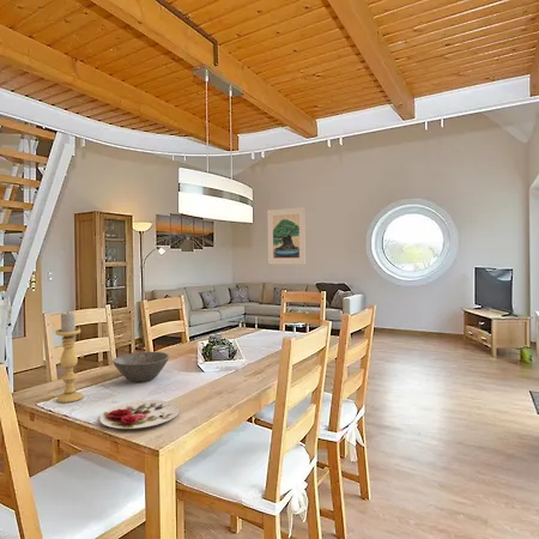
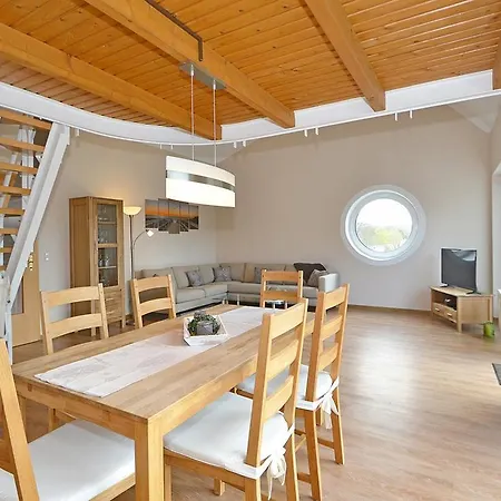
- plate (140, 412)
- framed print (285, 236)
- candle holder (68, 355)
- bowl (141, 368)
